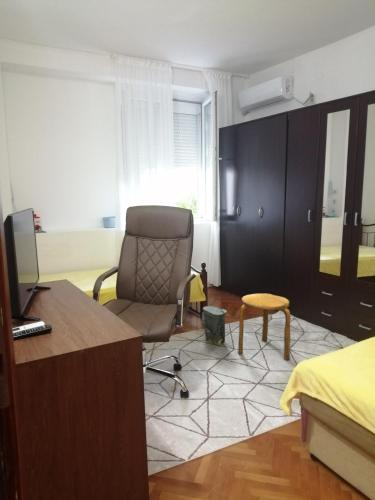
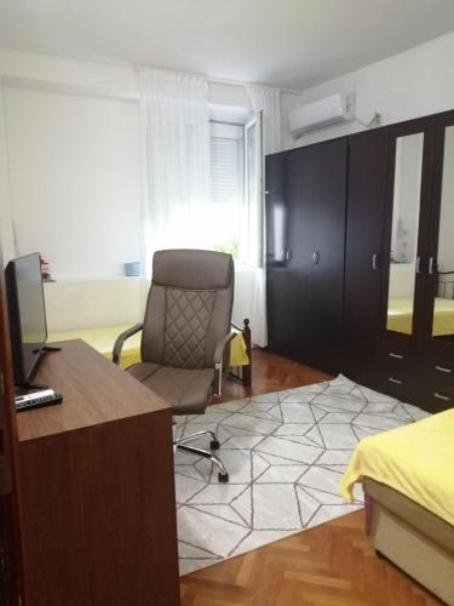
- stool (265, 324)
- bag (213, 325)
